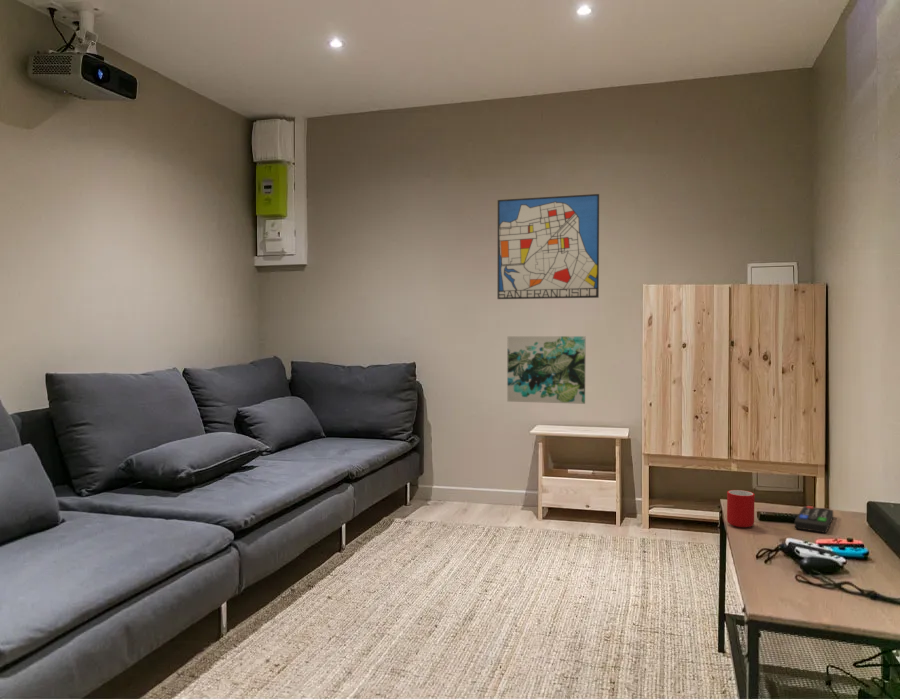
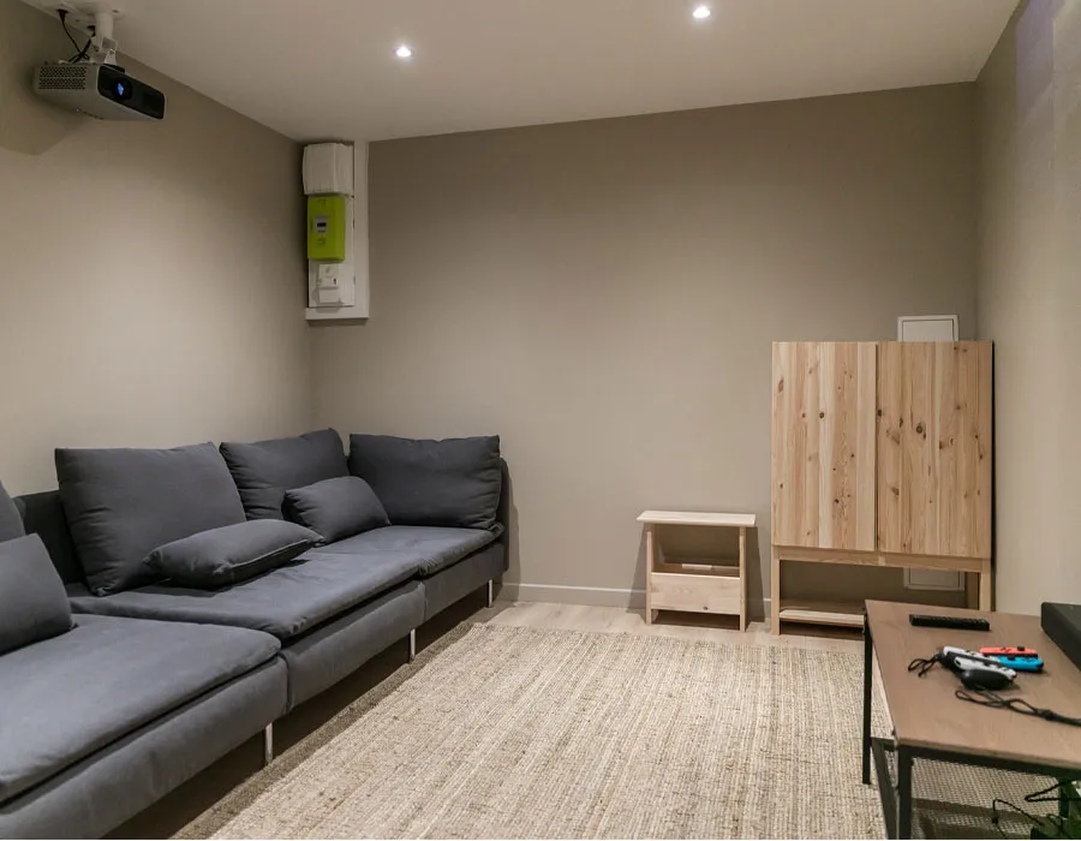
- wall art (547, 247)
- remote control (814, 518)
- cup (740, 507)
- wall art (545, 369)
